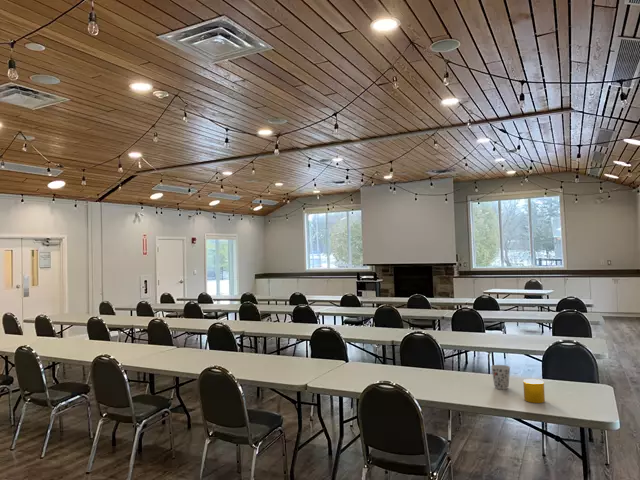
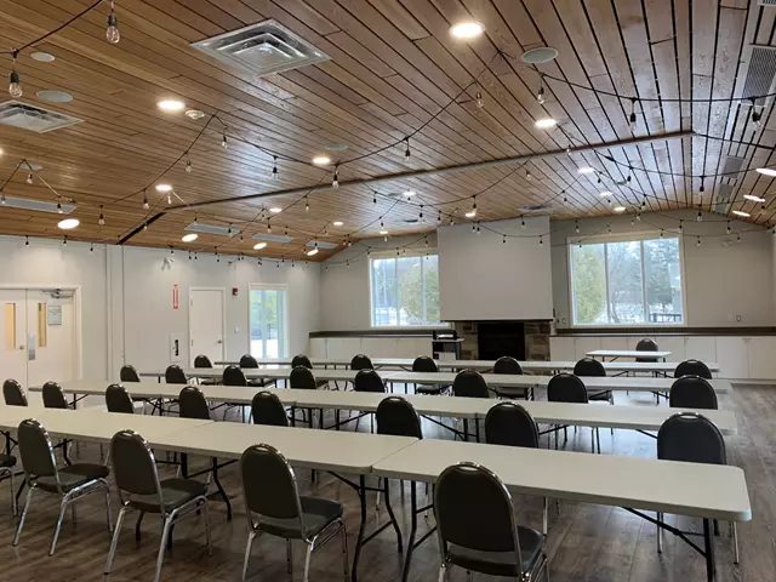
- cup (501, 377)
- cup (534, 390)
